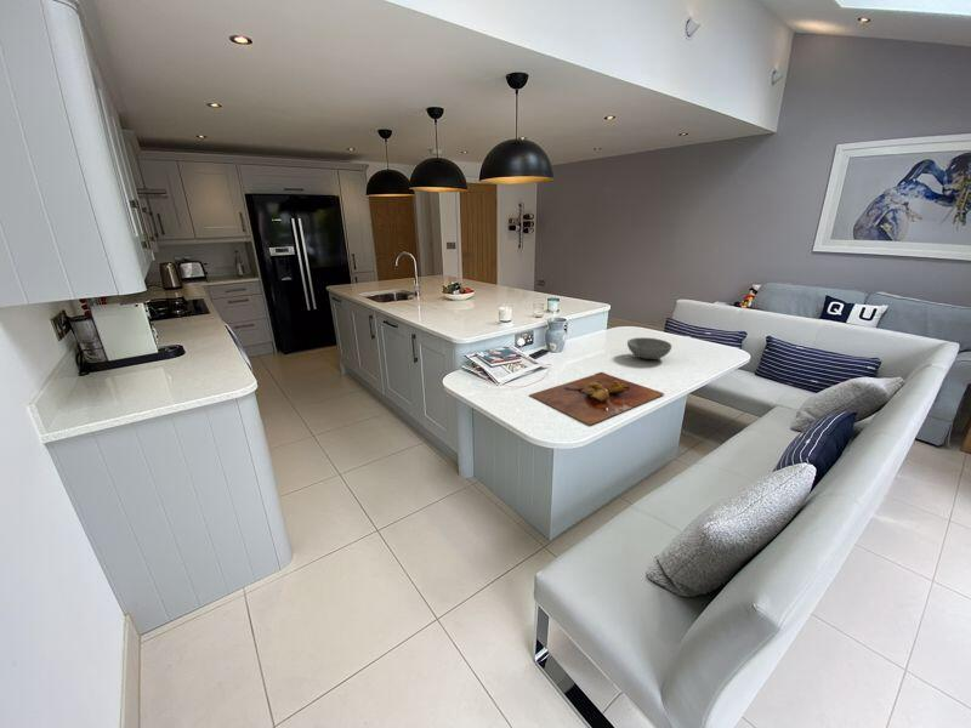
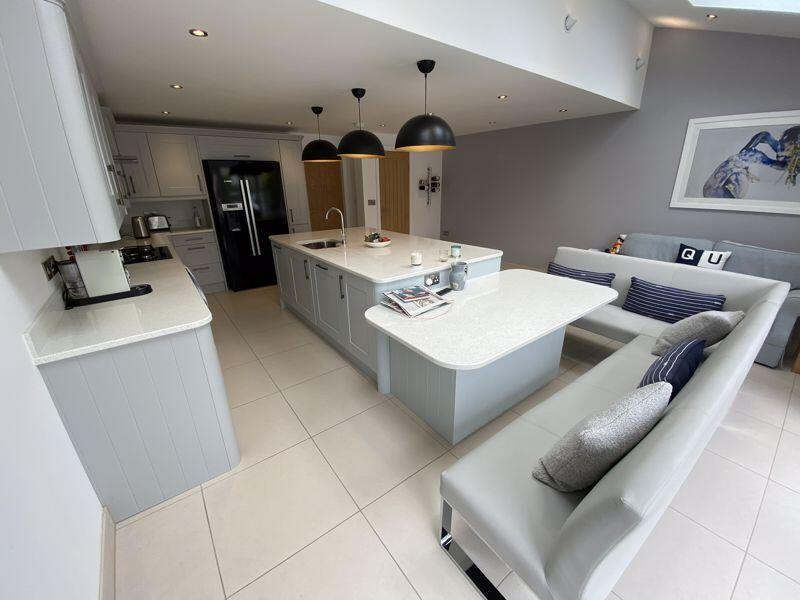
- cutting board (596, 387)
- bowl (648, 349)
